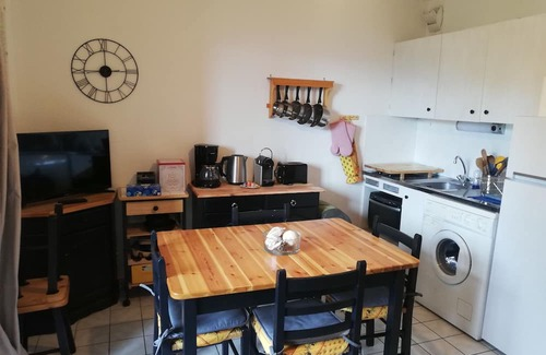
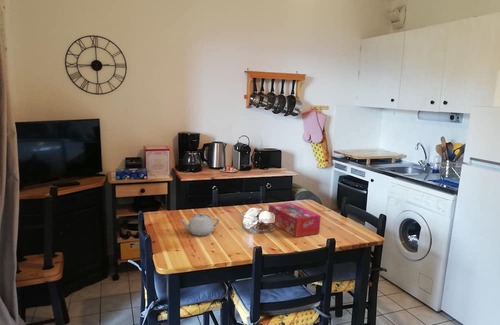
+ teapot (199, 223)
+ tissue box (293, 218)
